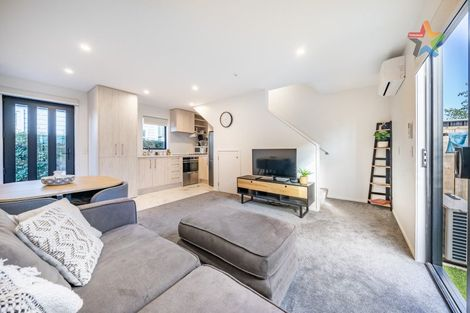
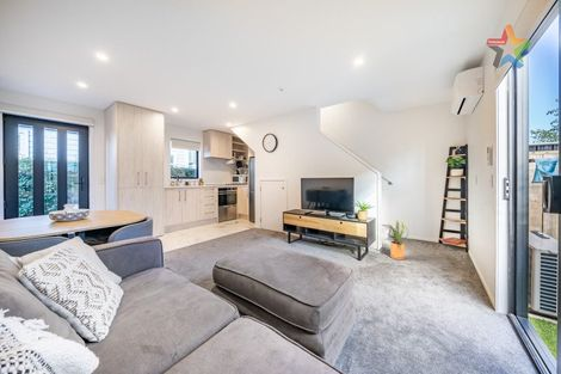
+ house plant (394, 238)
